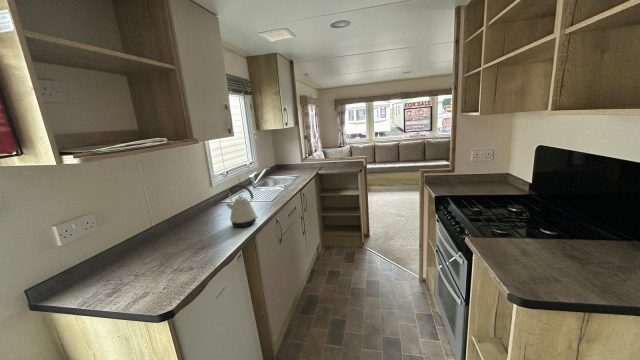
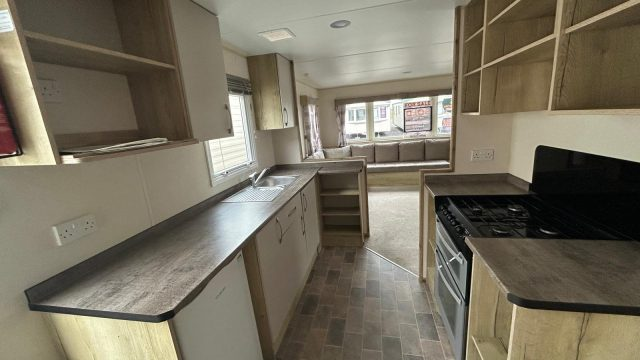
- kettle (240, 204)
